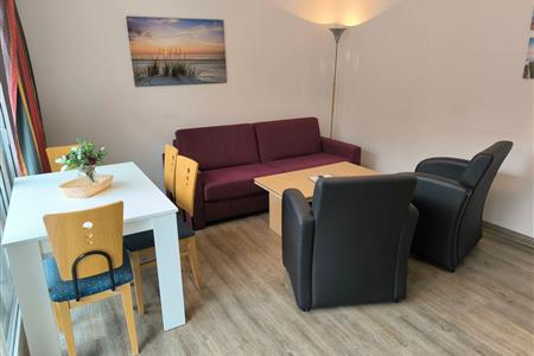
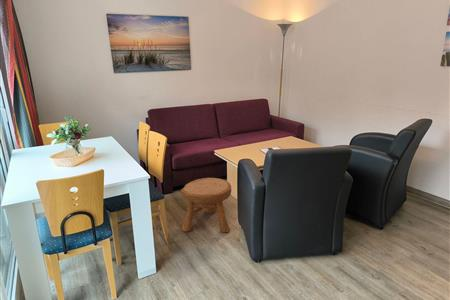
+ stool (207, 202)
